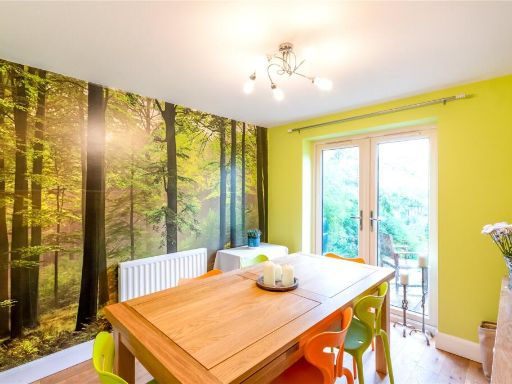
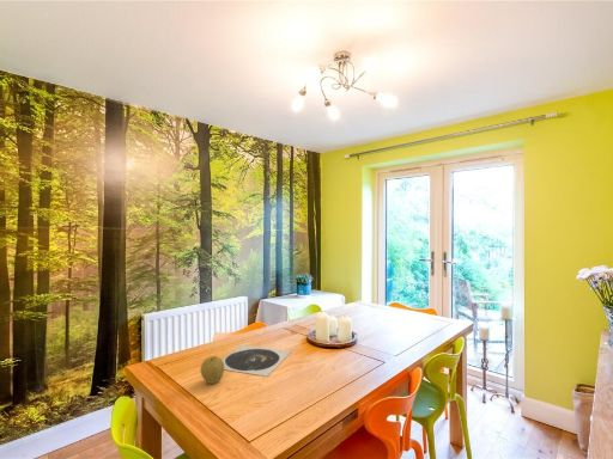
+ fruit (212, 369)
+ plate (253, 359)
